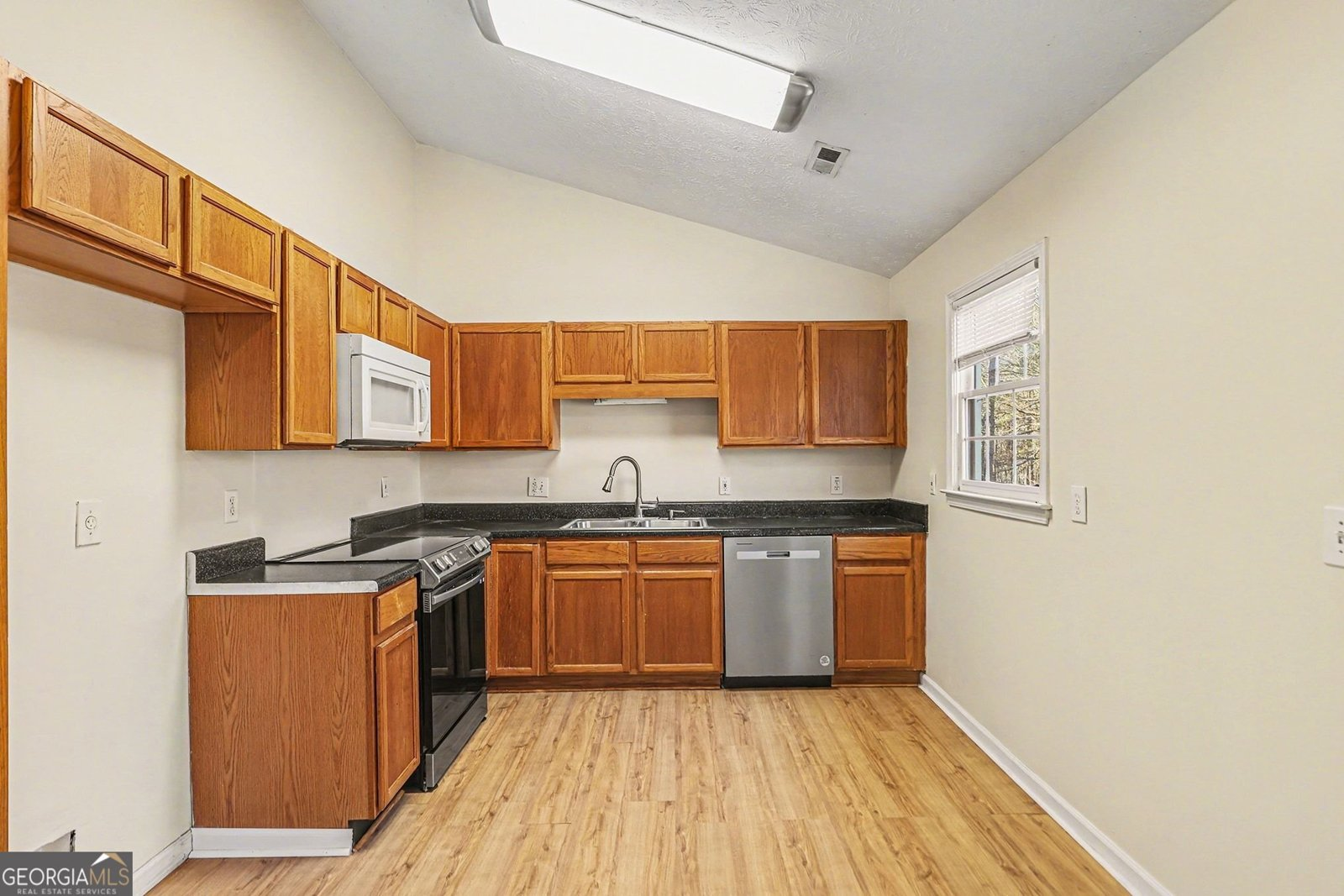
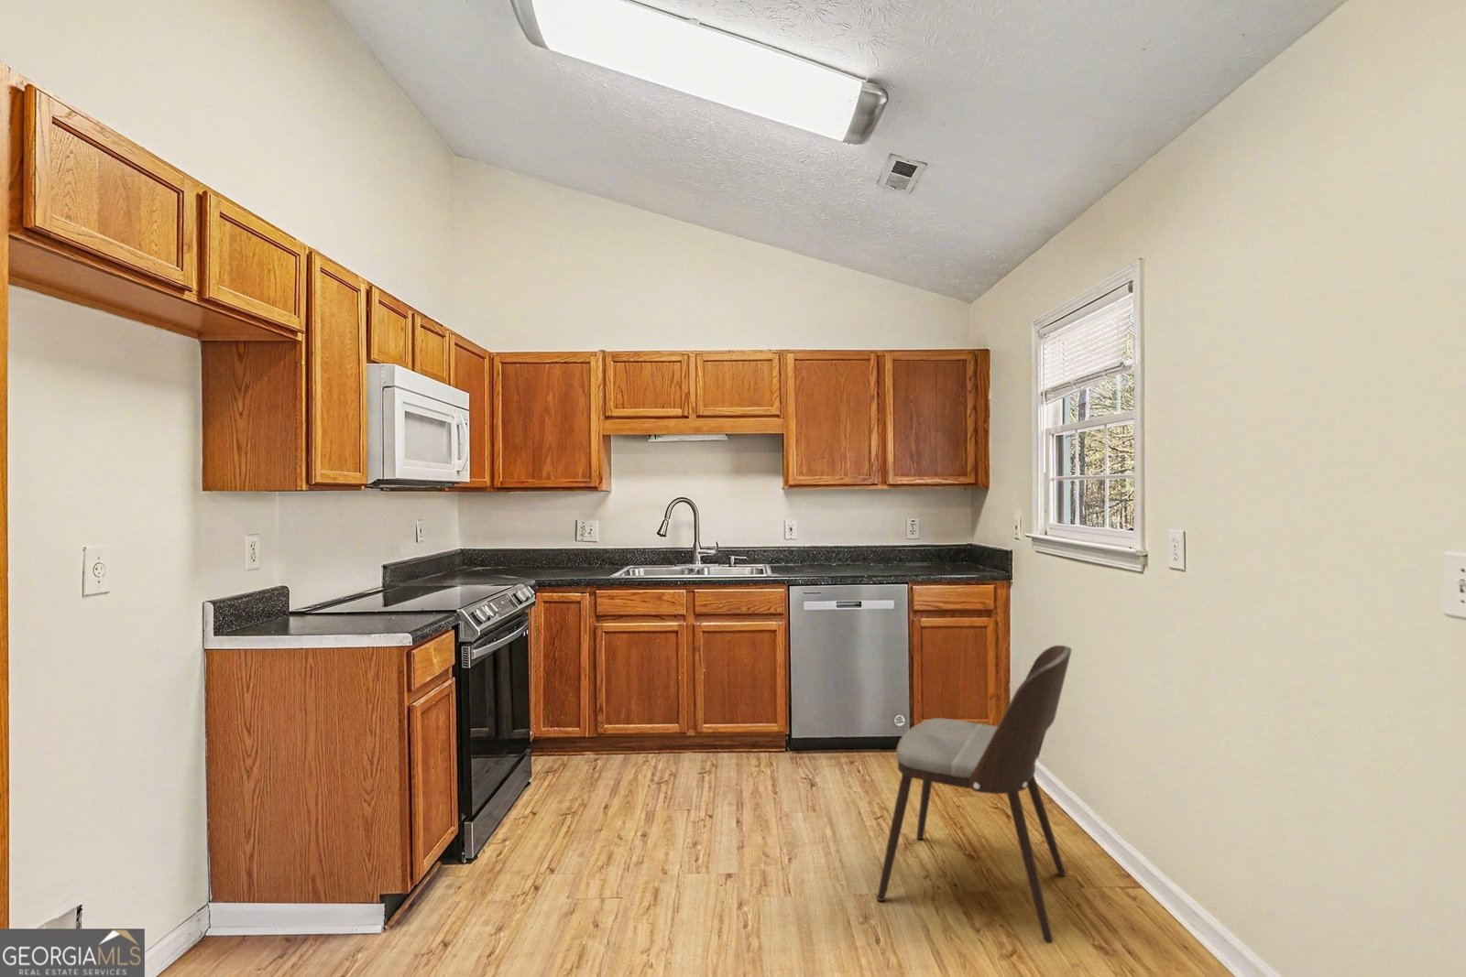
+ dining chair (980, 763)
